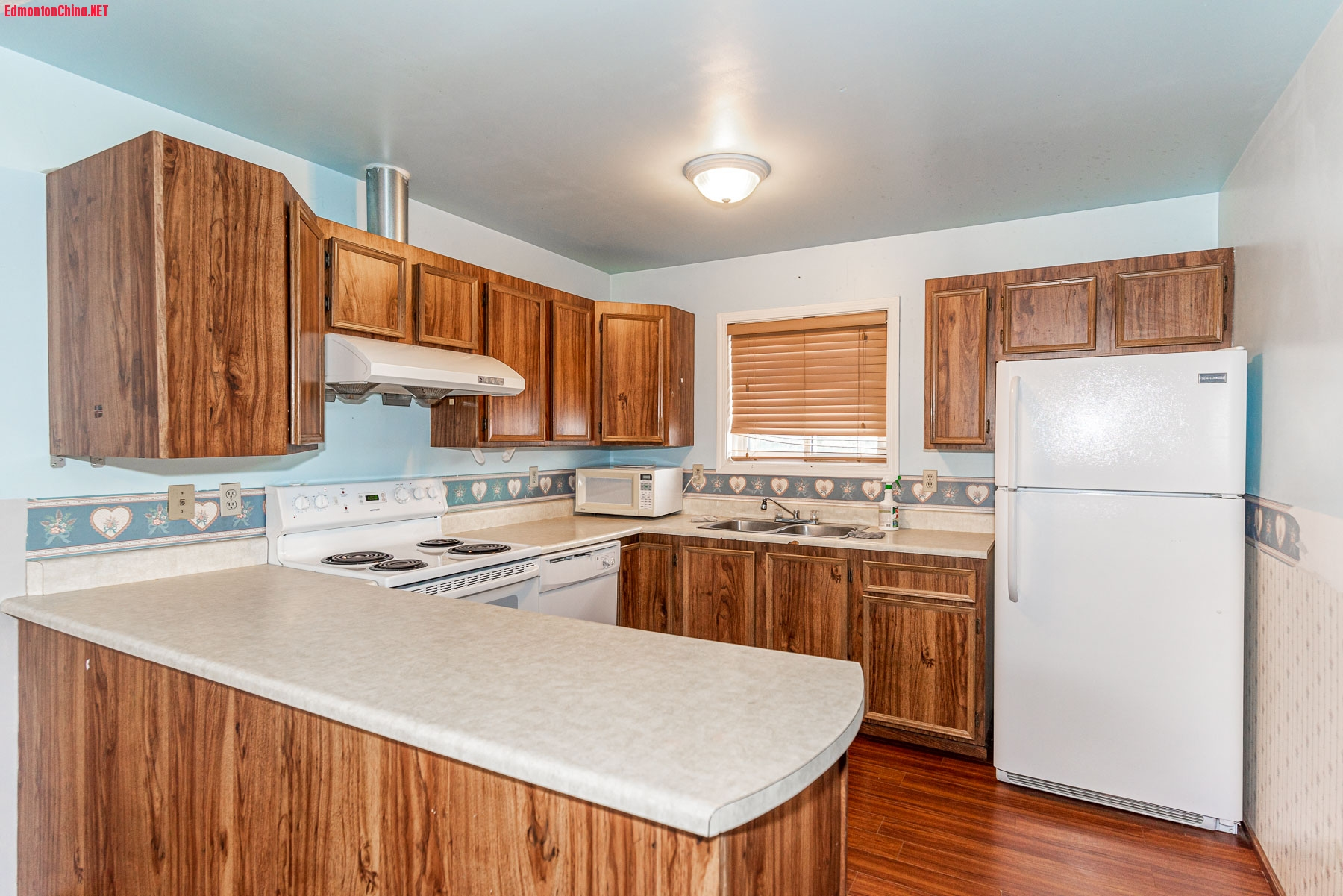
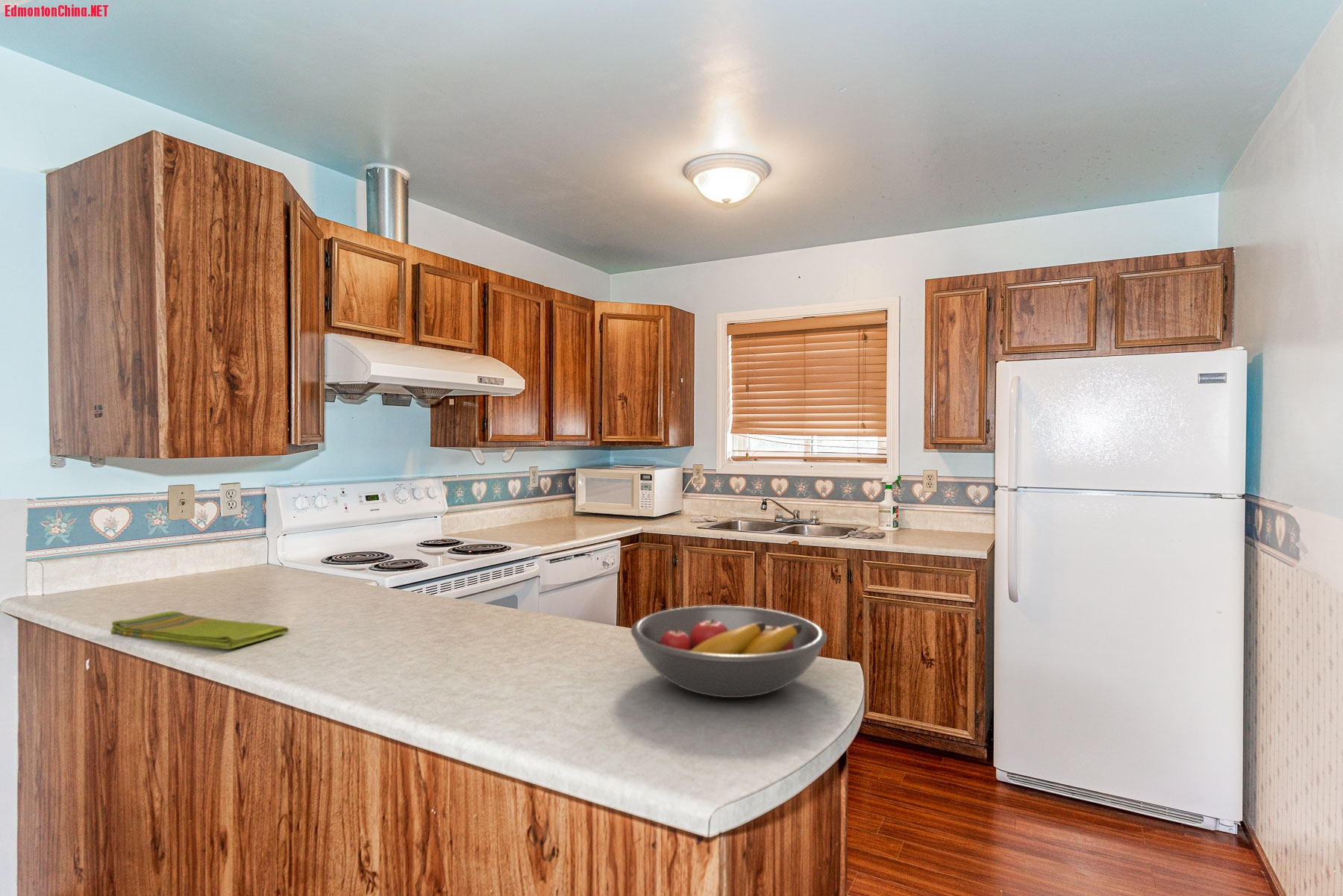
+ fruit bowl (727, 648)
+ dish towel (200, 627)
